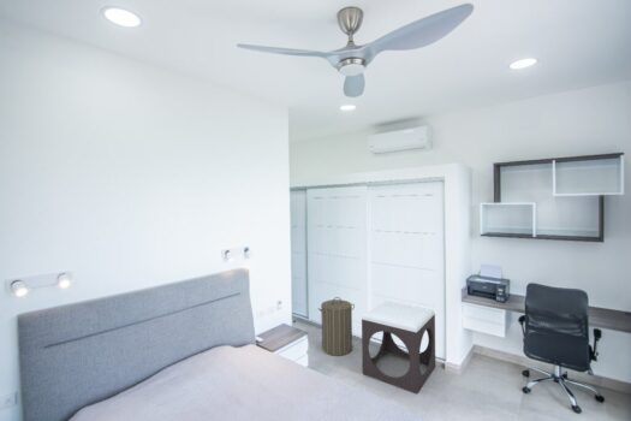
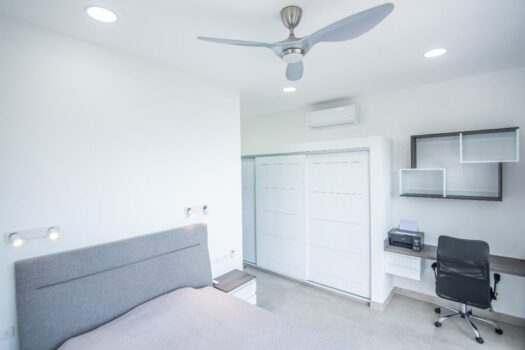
- laundry hamper (337, 322)
- footstool (400, 339)
